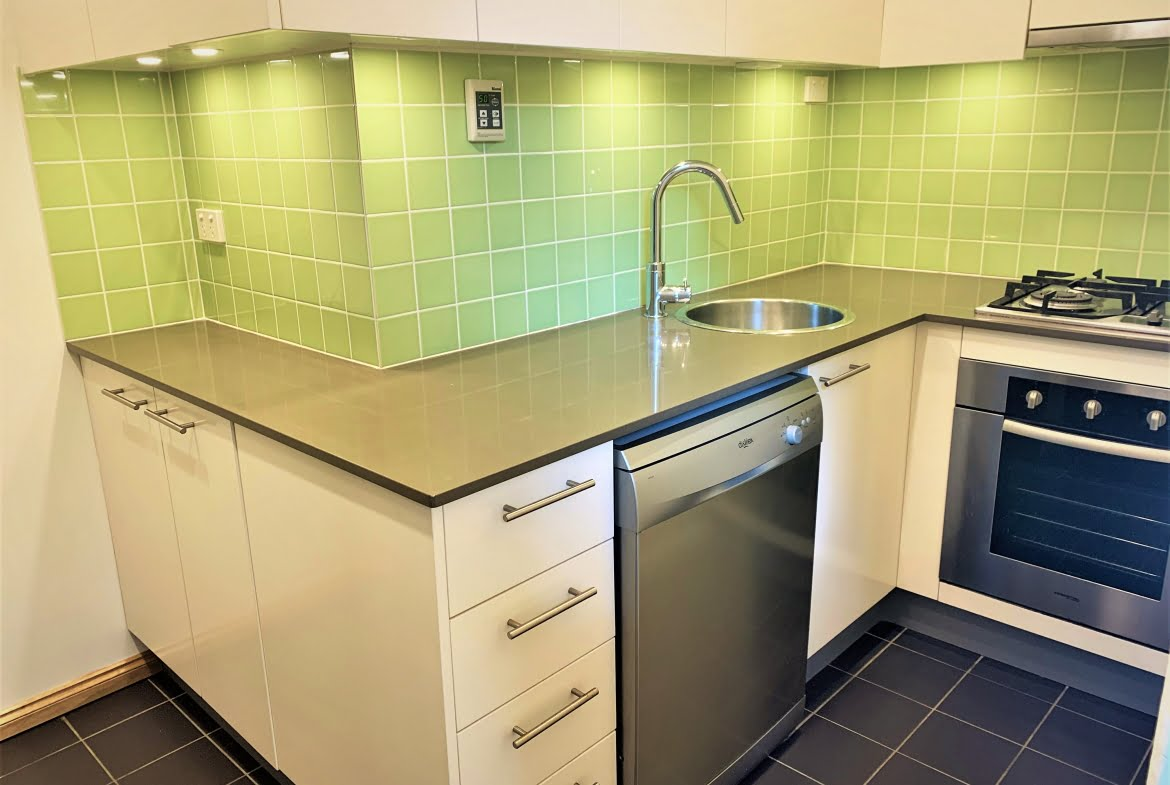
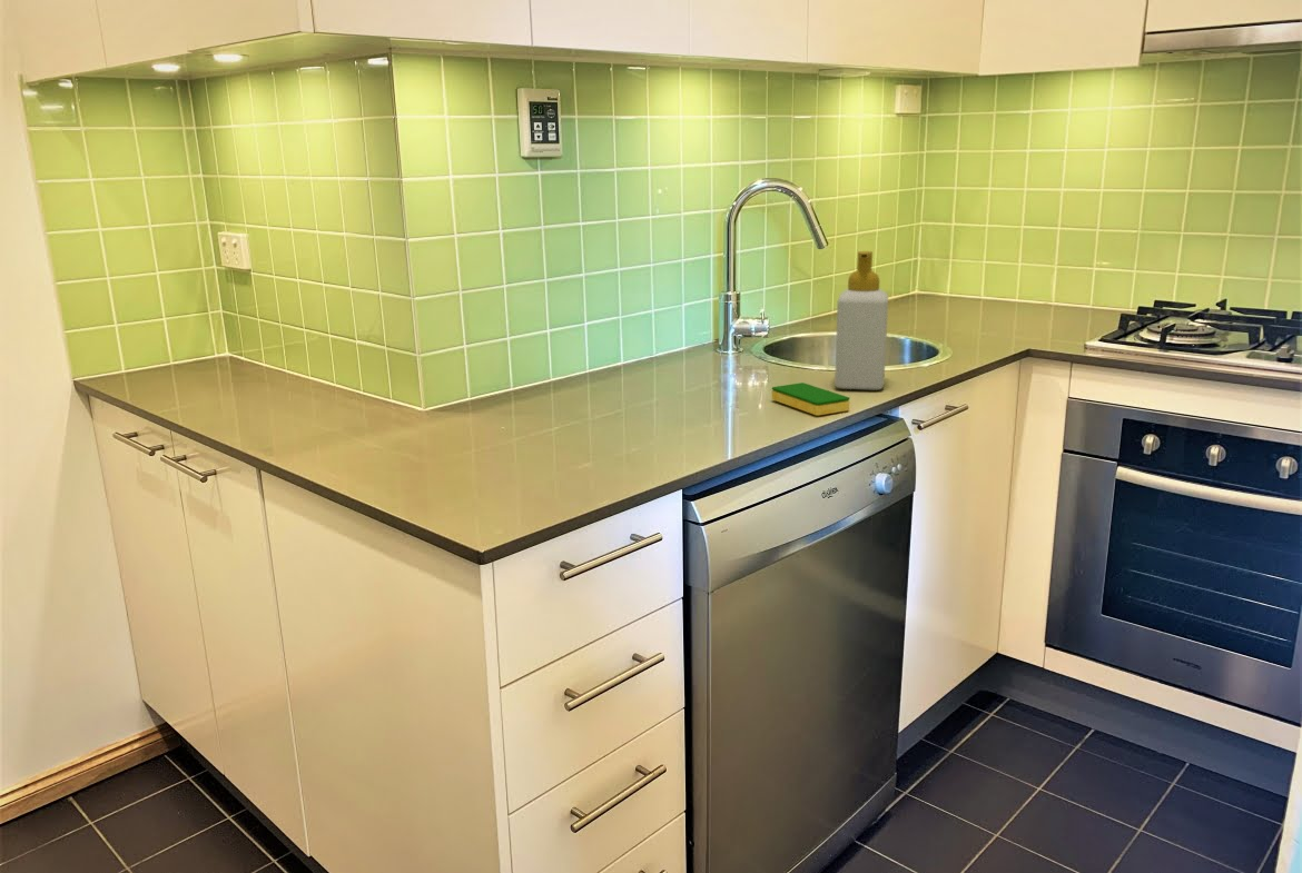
+ dish sponge (809, 398)
+ soap bottle (861, 319)
